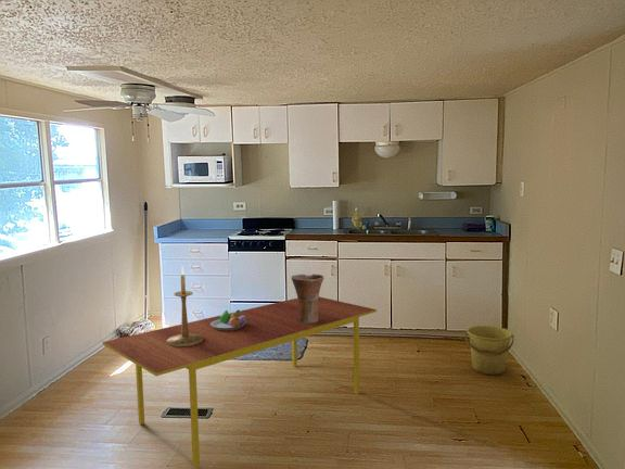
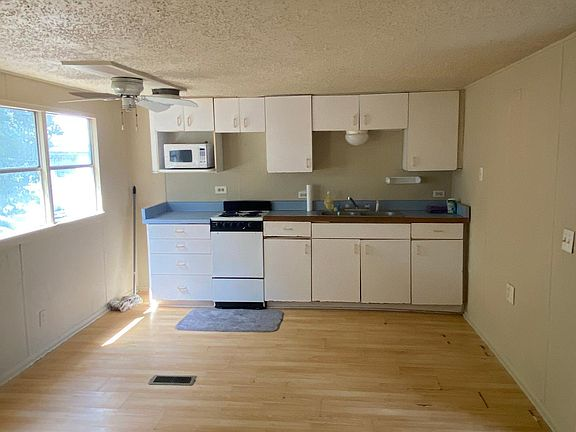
- dining table (250, 353)
- bucket (488, 351)
- fruit bowl (228, 318)
- candlestick (183, 303)
- vase (307, 297)
